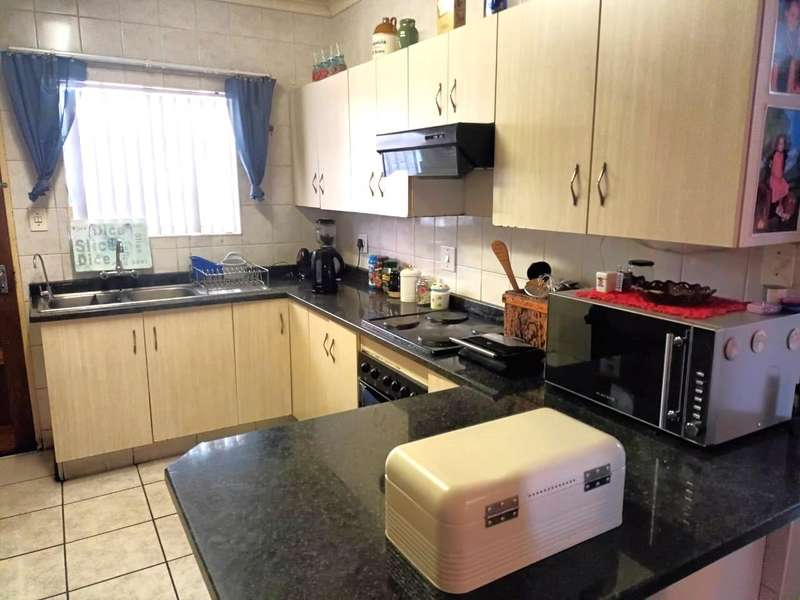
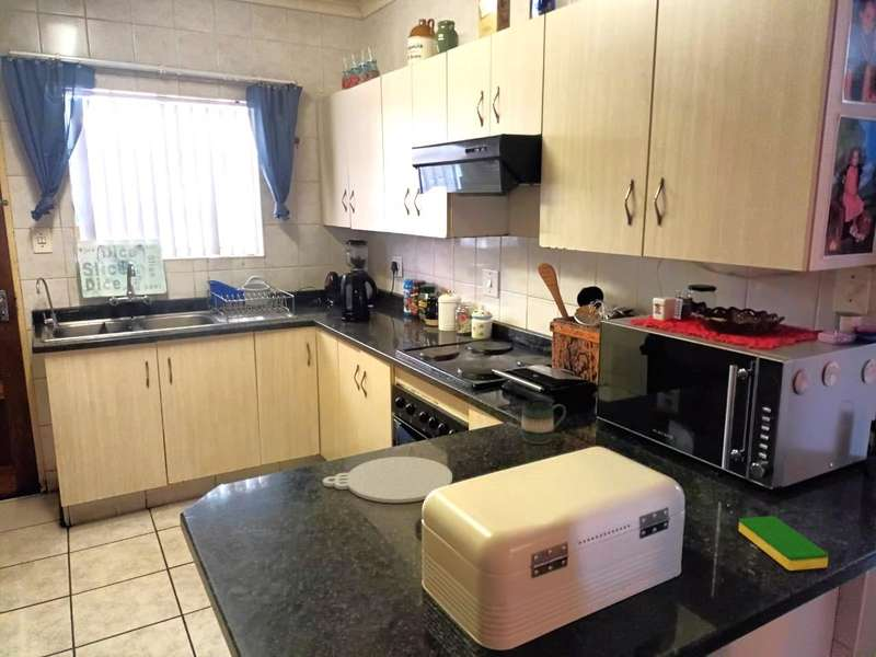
+ plate (388, 477)
+ mug (543, 420)
+ dish sponge (781, 541)
